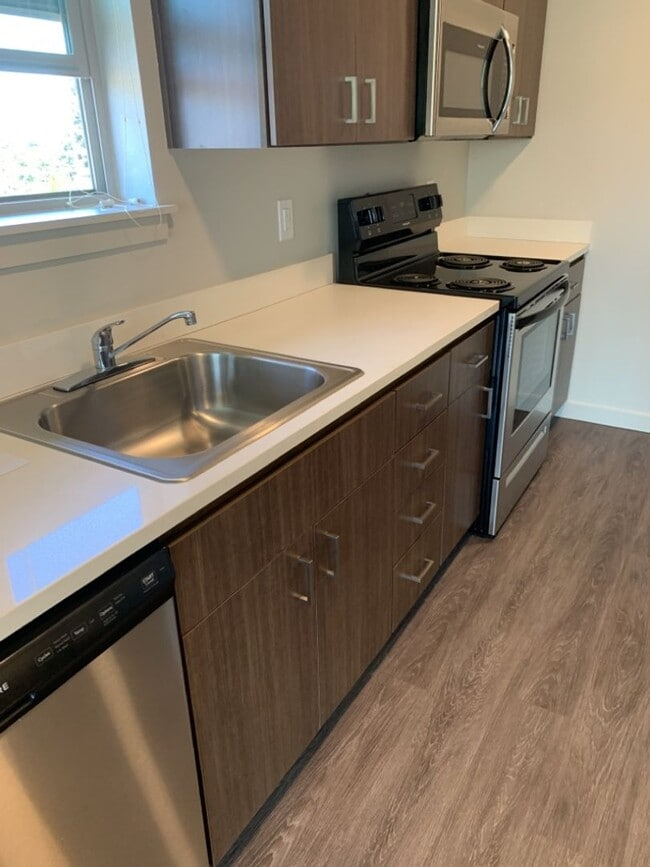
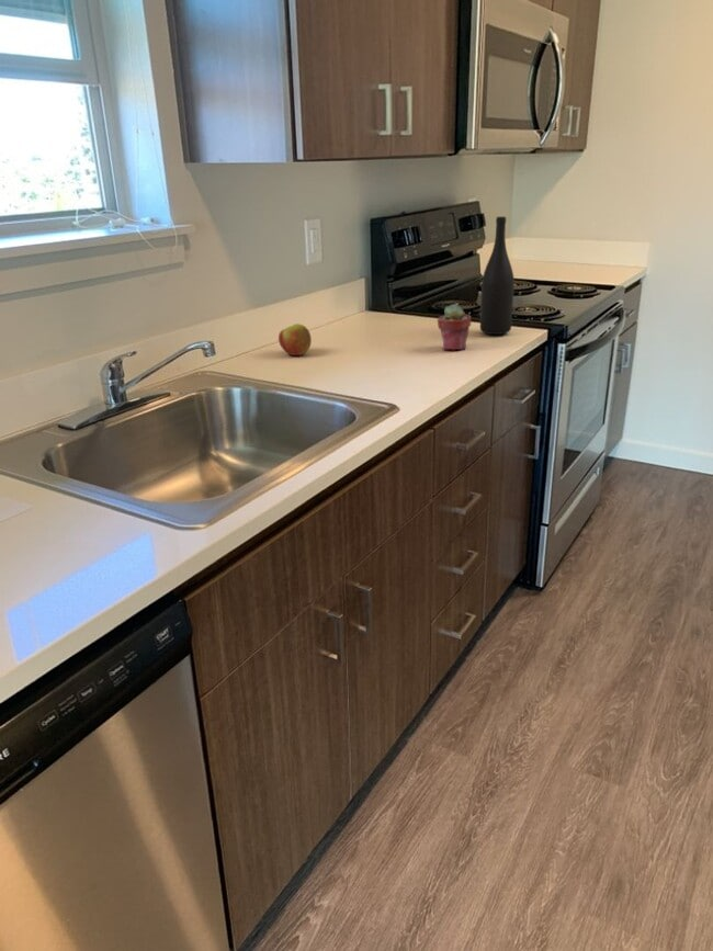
+ apple (294, 339)
+ wine bottle (498, 276)
+ potted succulent (454, 326)
